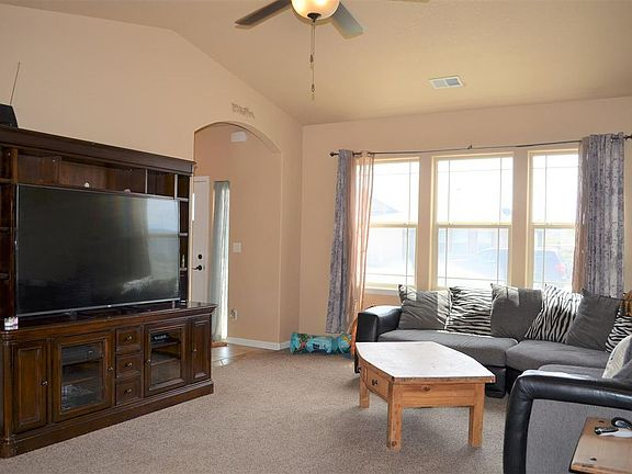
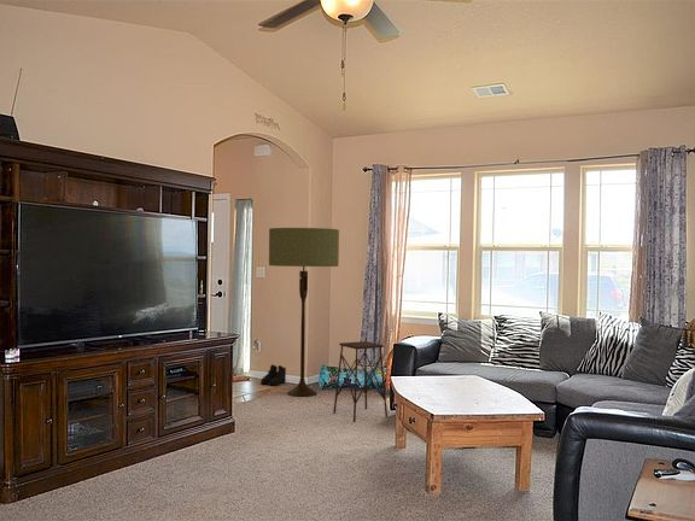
+ floor lamp (303, 310)
+ side table (358, 381)
+ boots (273, 374)
